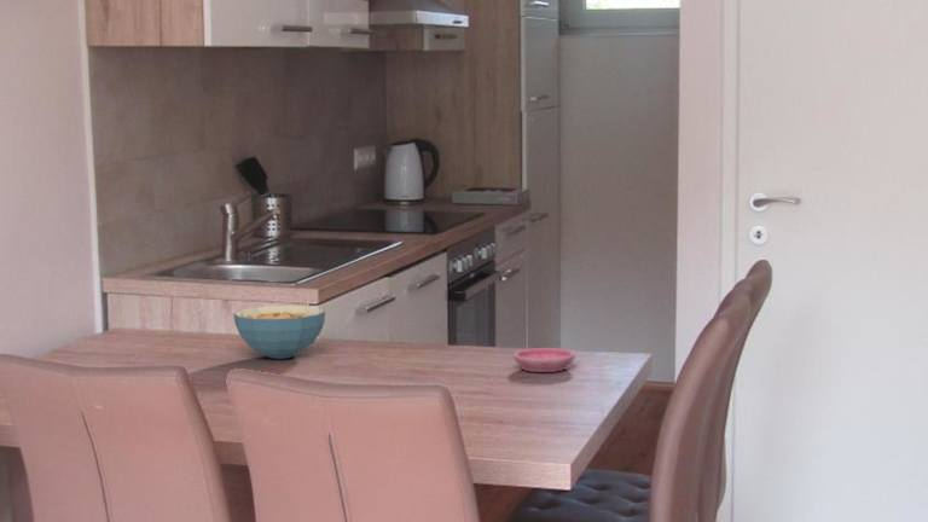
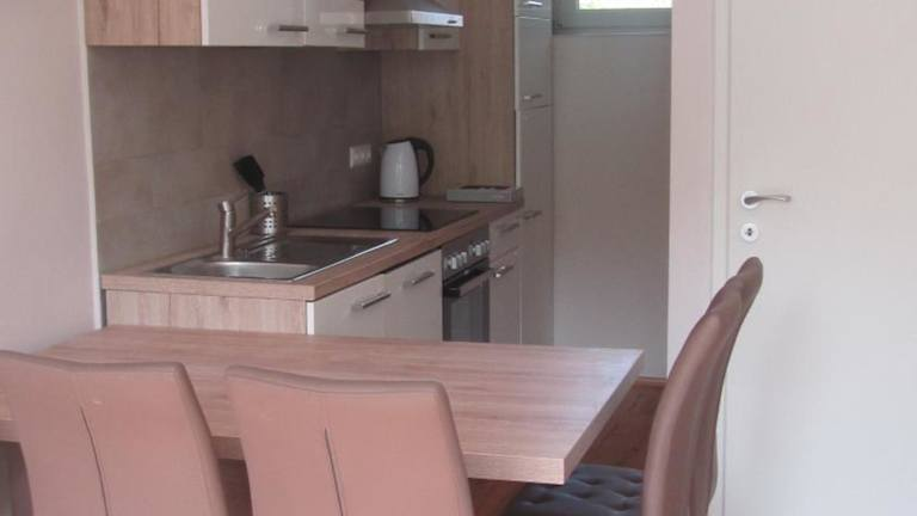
- saucer (544, 360)
- cereal bowl (279, 334)
